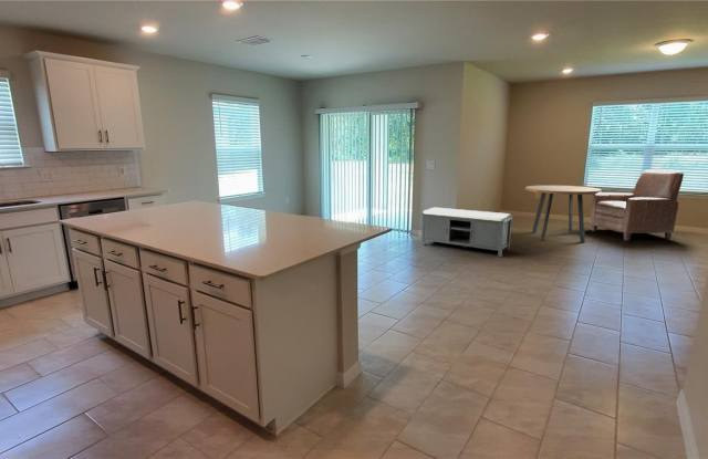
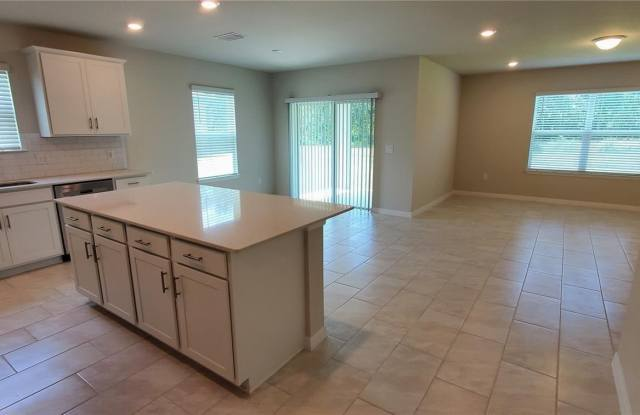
- bench (465, 229)
- chair (634, 202)
- dining table (569, 212)
